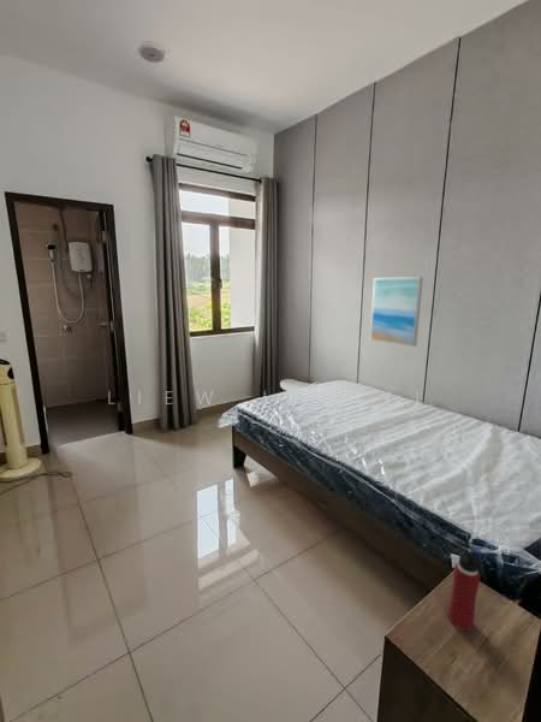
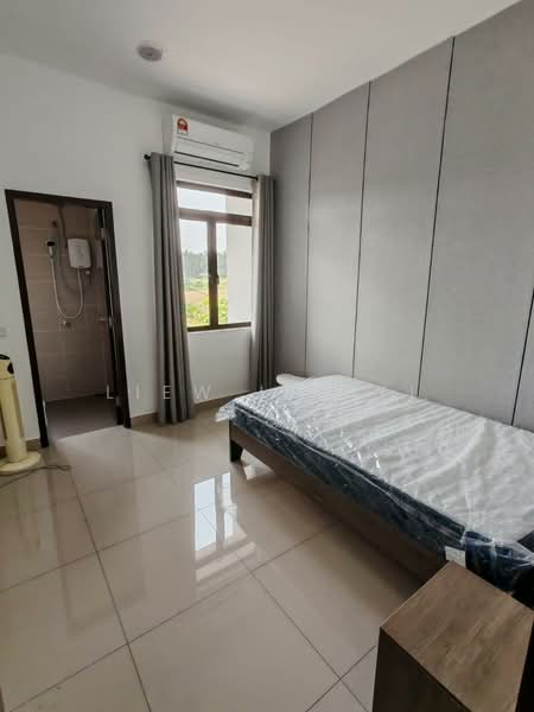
- wall art (394, 310)
- water bottle (464, 585)
